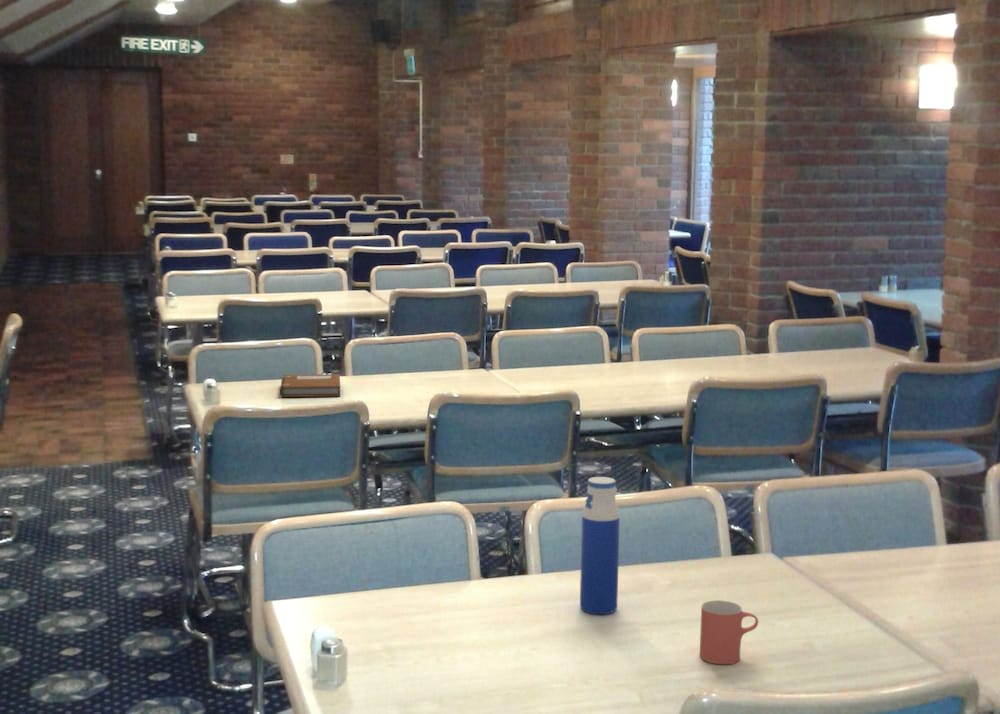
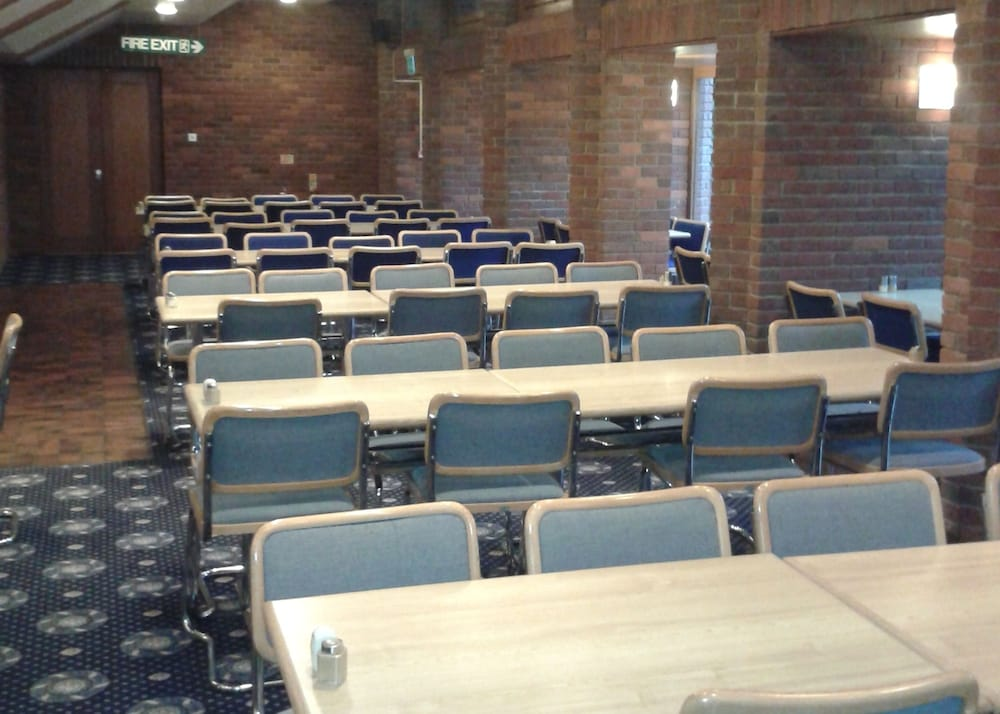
- notebook (310, 385)
- water bottle (600, 544)
- cup (729, 631)
